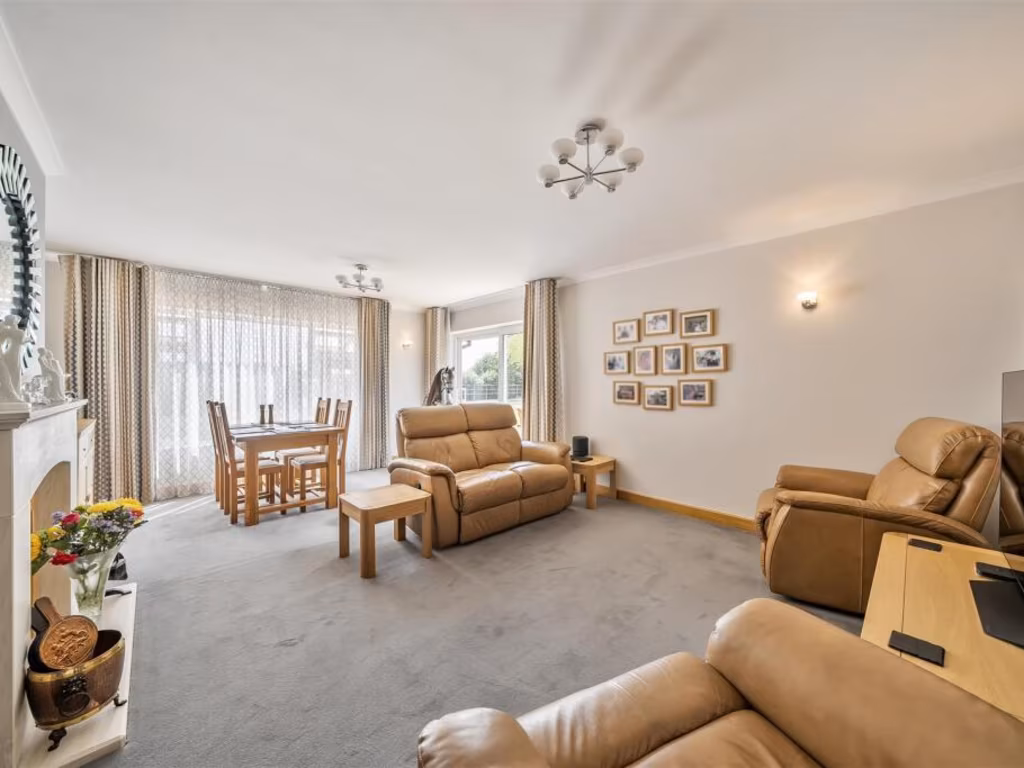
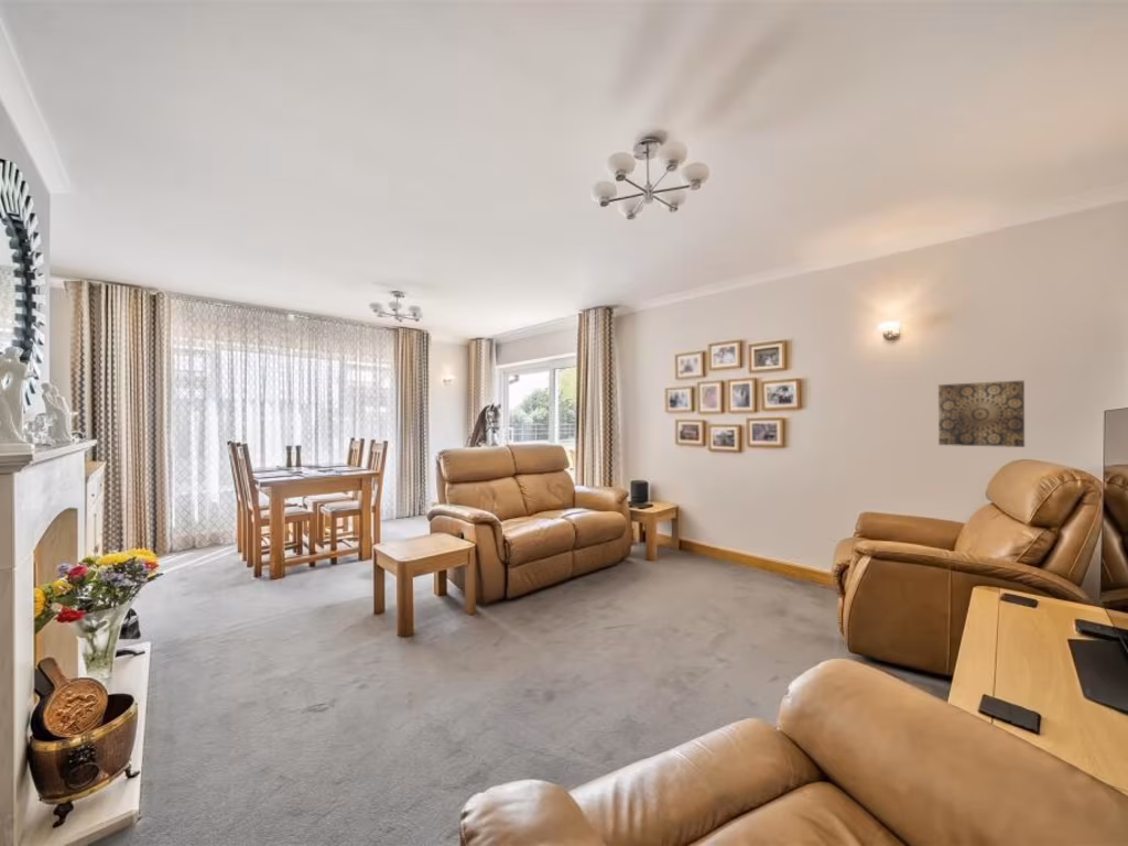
+ wall art (979, 414)
